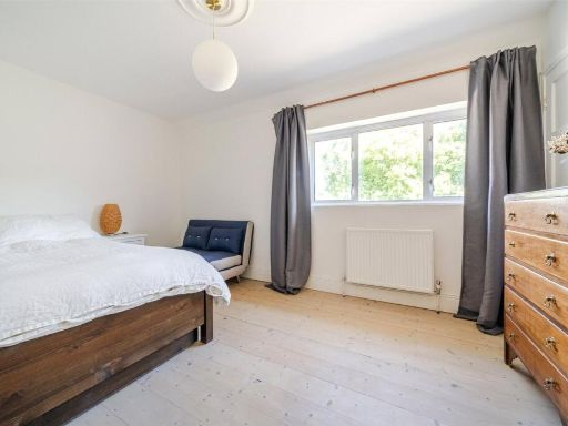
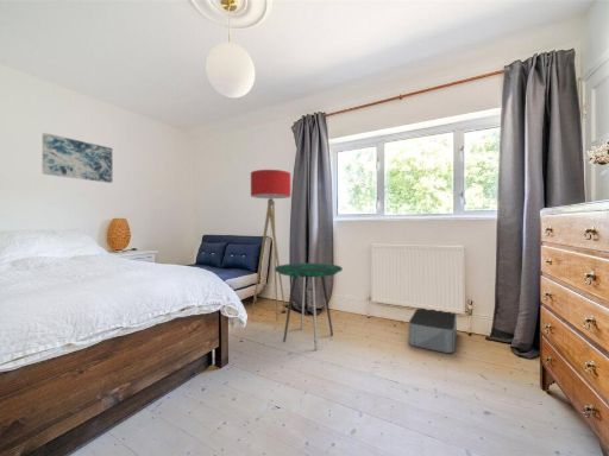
+ storage bin (433, 328)
+ side table (303, 303)
+ floor lamp (270, 245)
+ wall art (80, 159)
